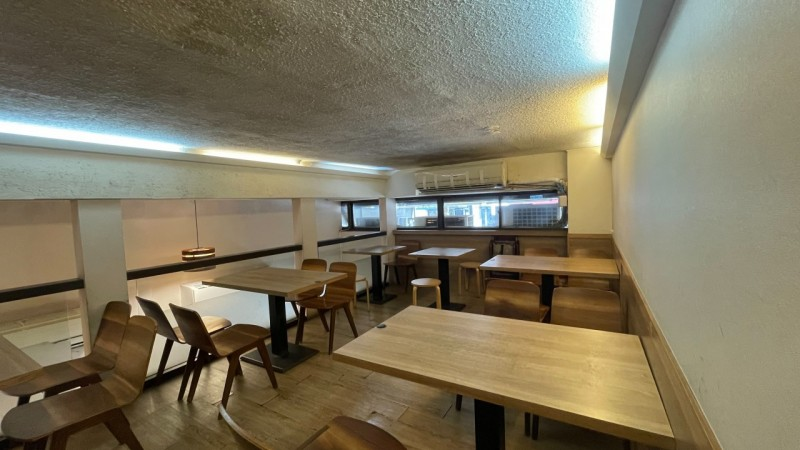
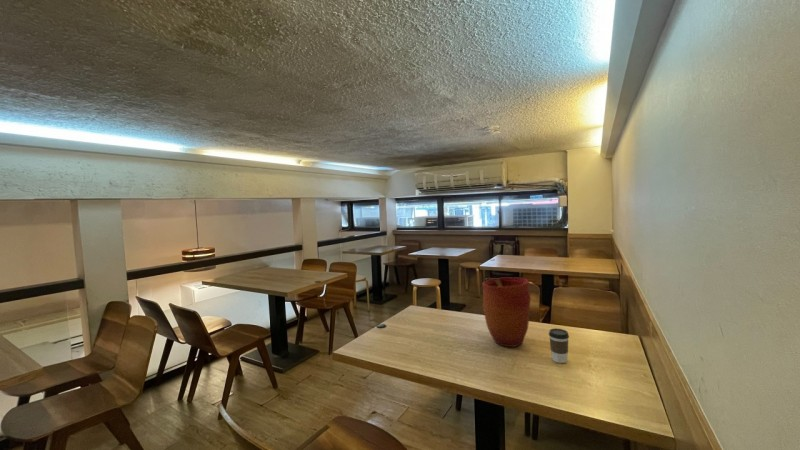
+ vase (506, 311)
+ coffee cup (559, 345)
